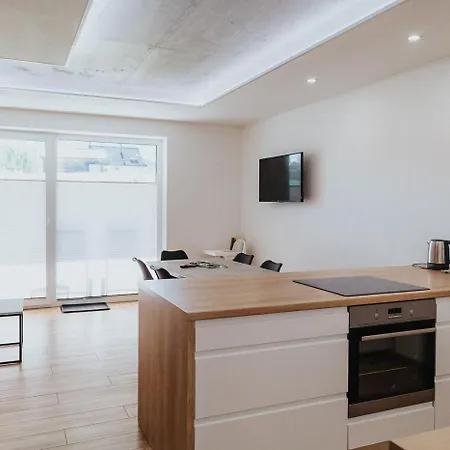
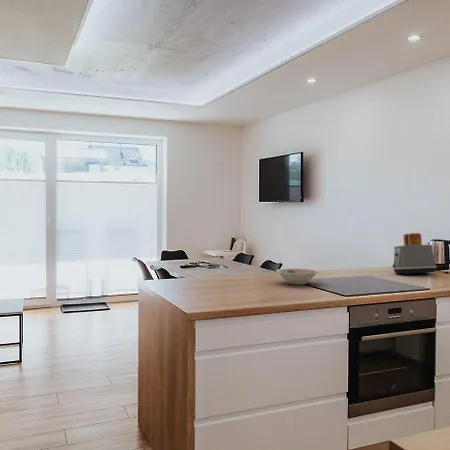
+ bowl (297, 276)
+ toaster (414, 253)
